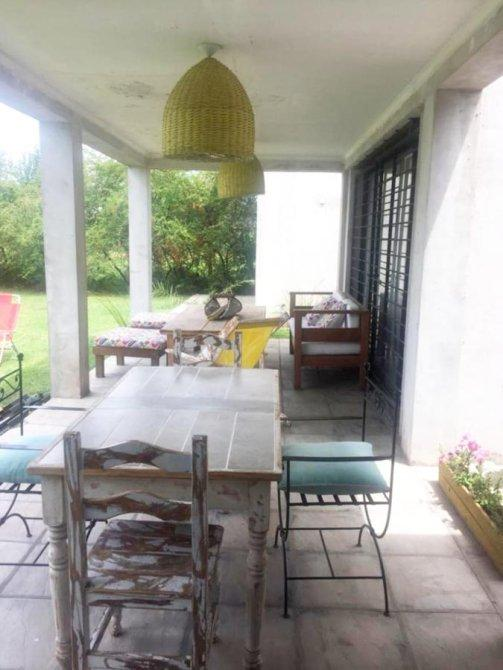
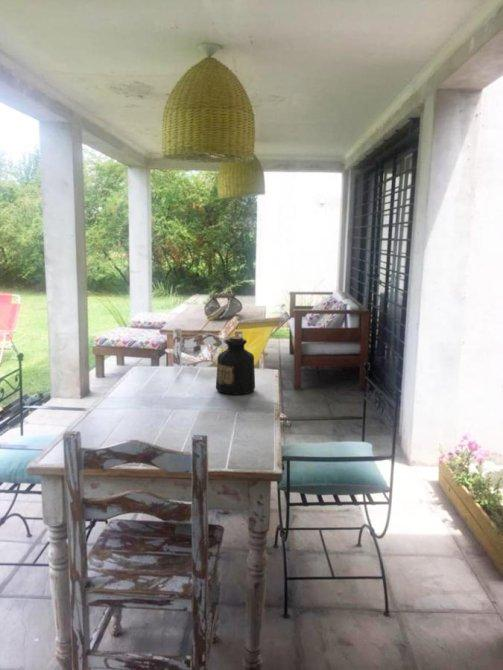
+ bottle (235, 363)
